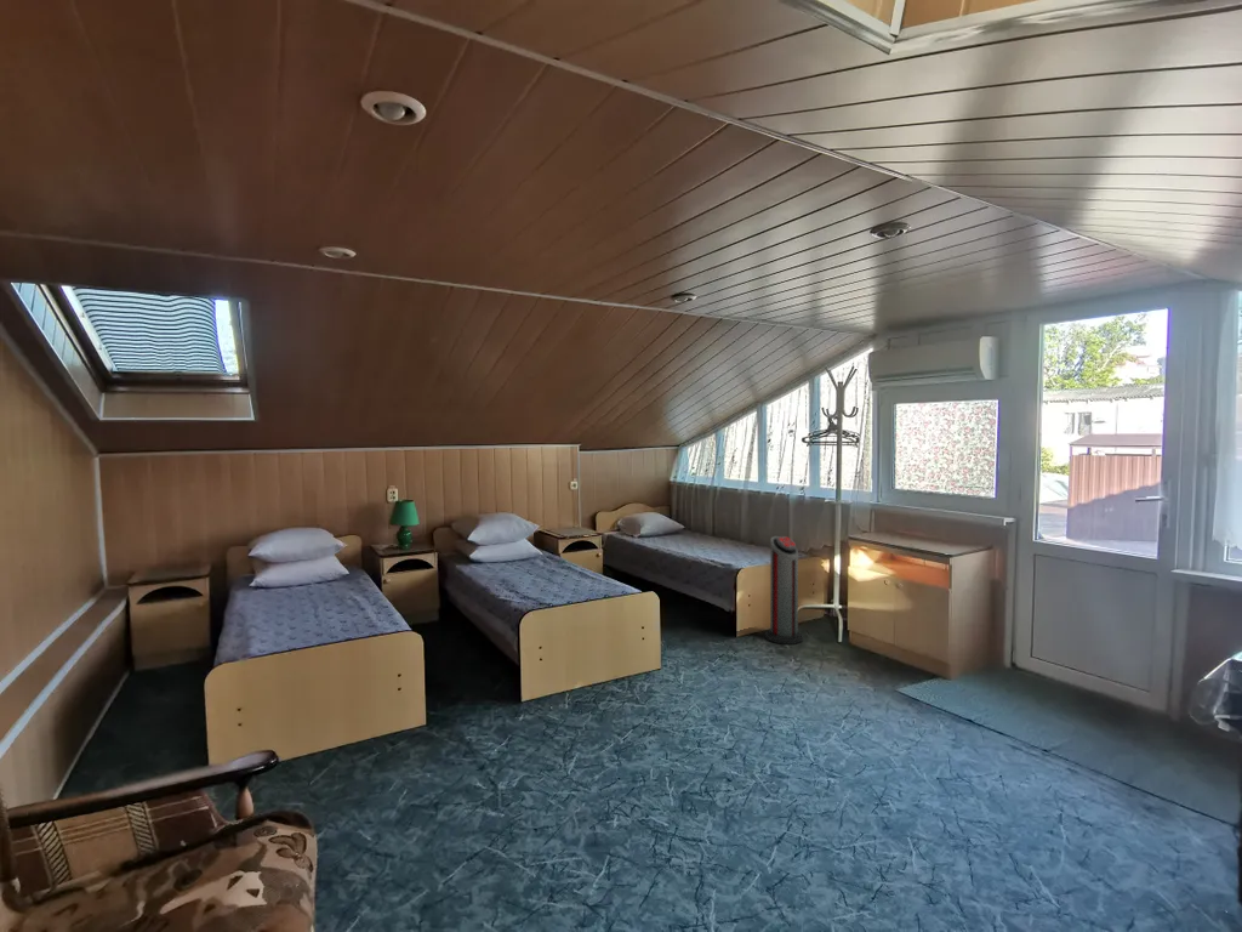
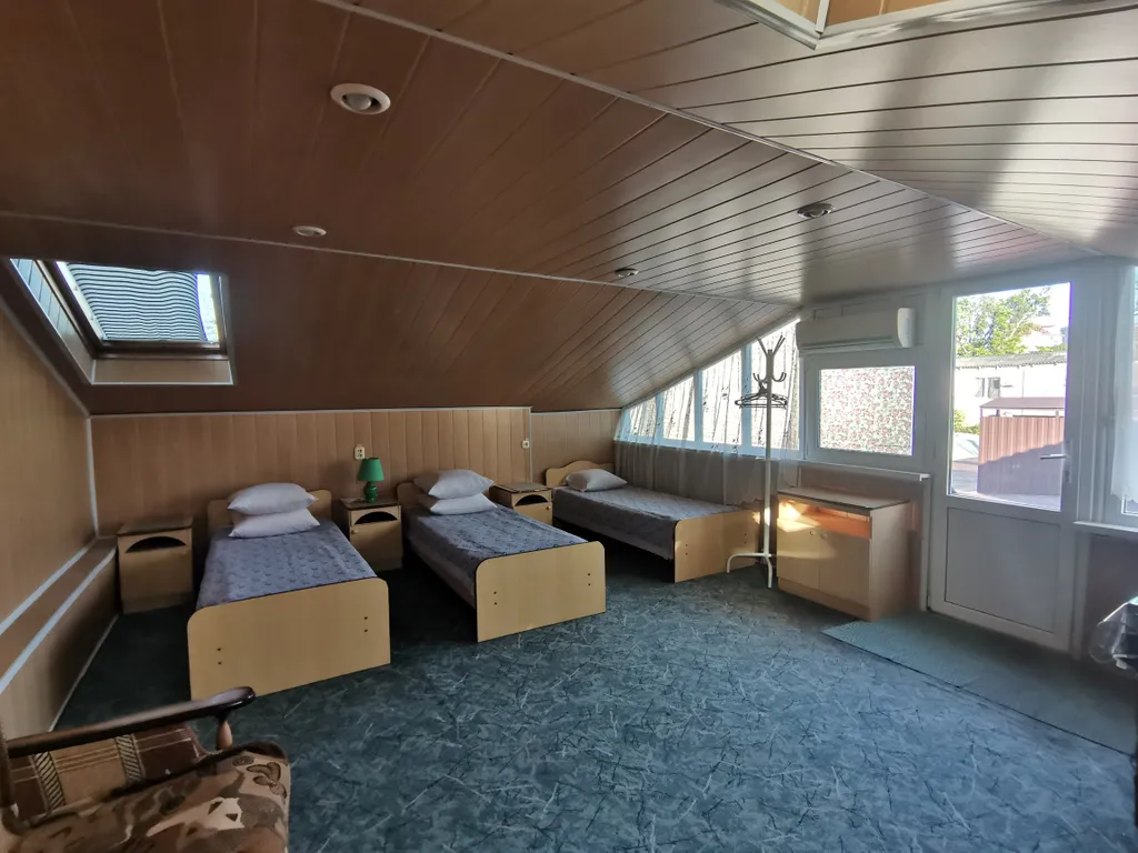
- air purifier (784, 587)
